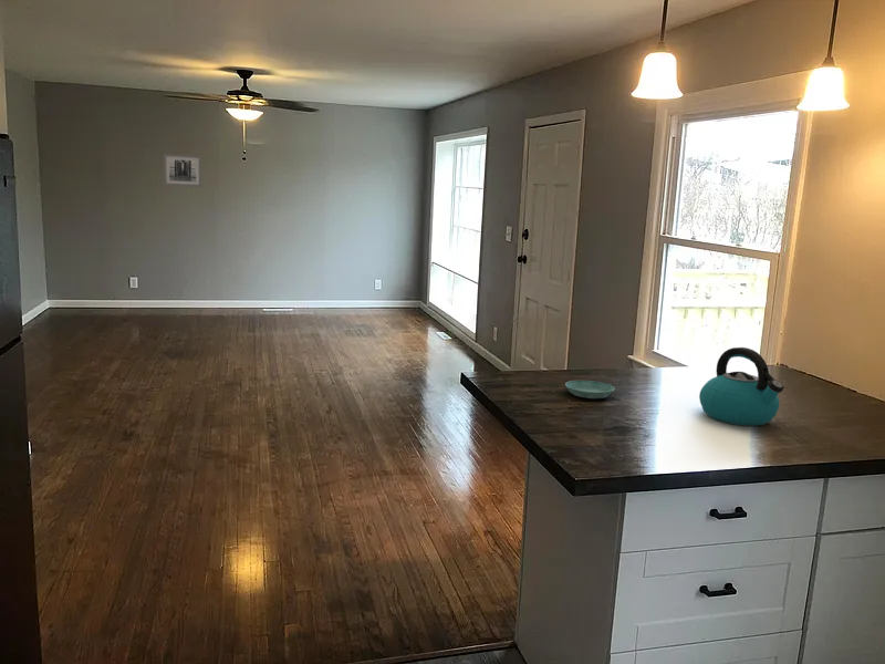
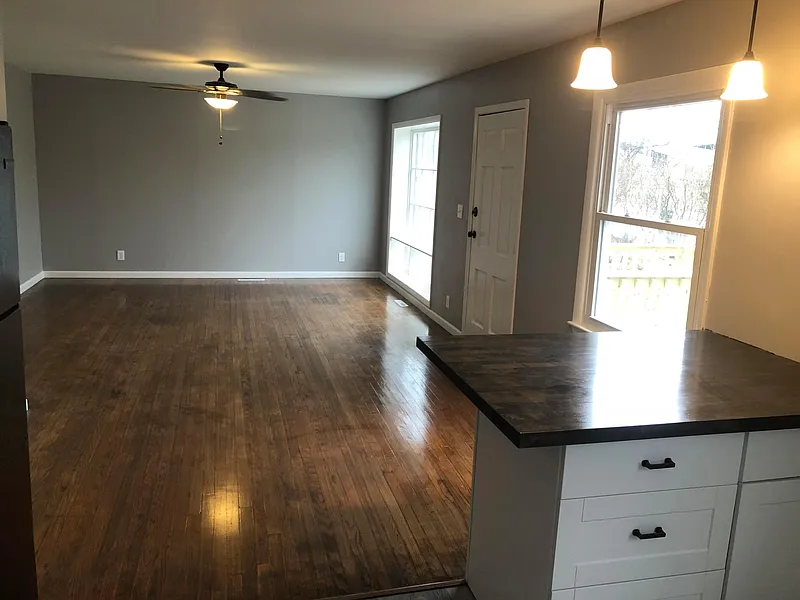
- saucer (589, 390)
- kettle (745, 384)
- wall art (183, 170)
